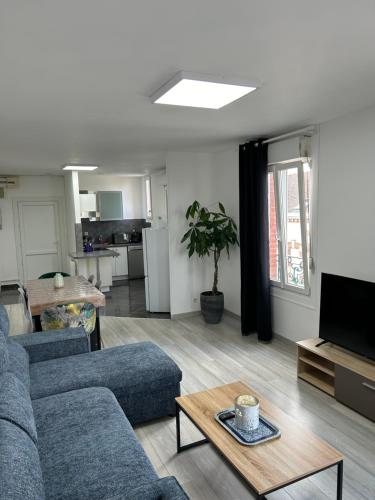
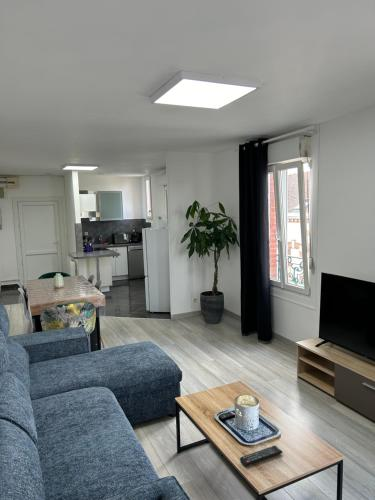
+ remote control (261, 455)
